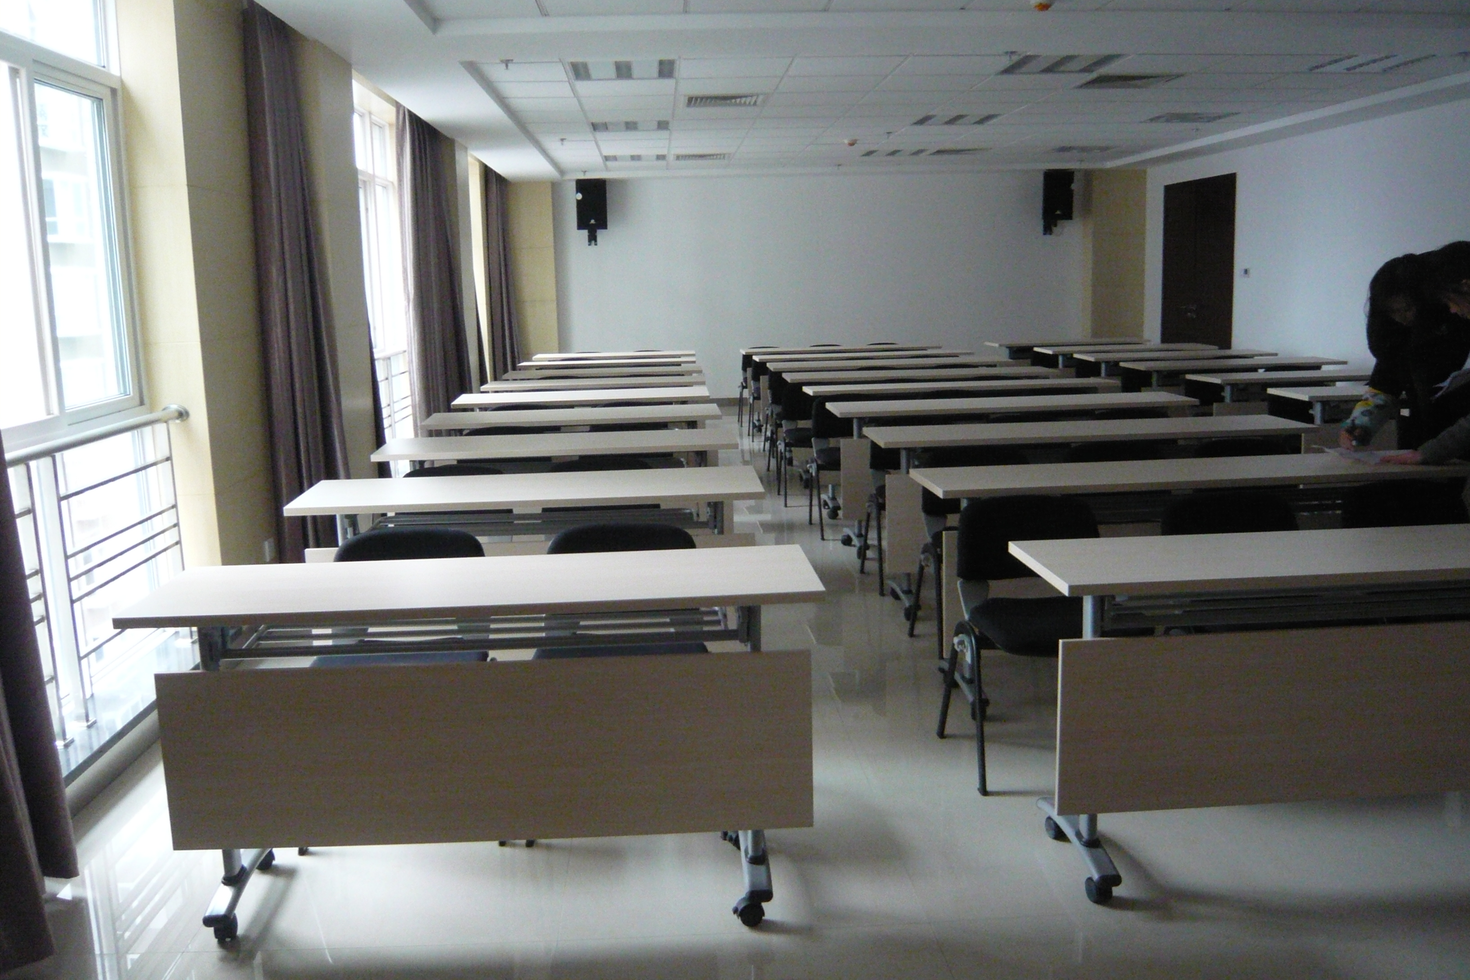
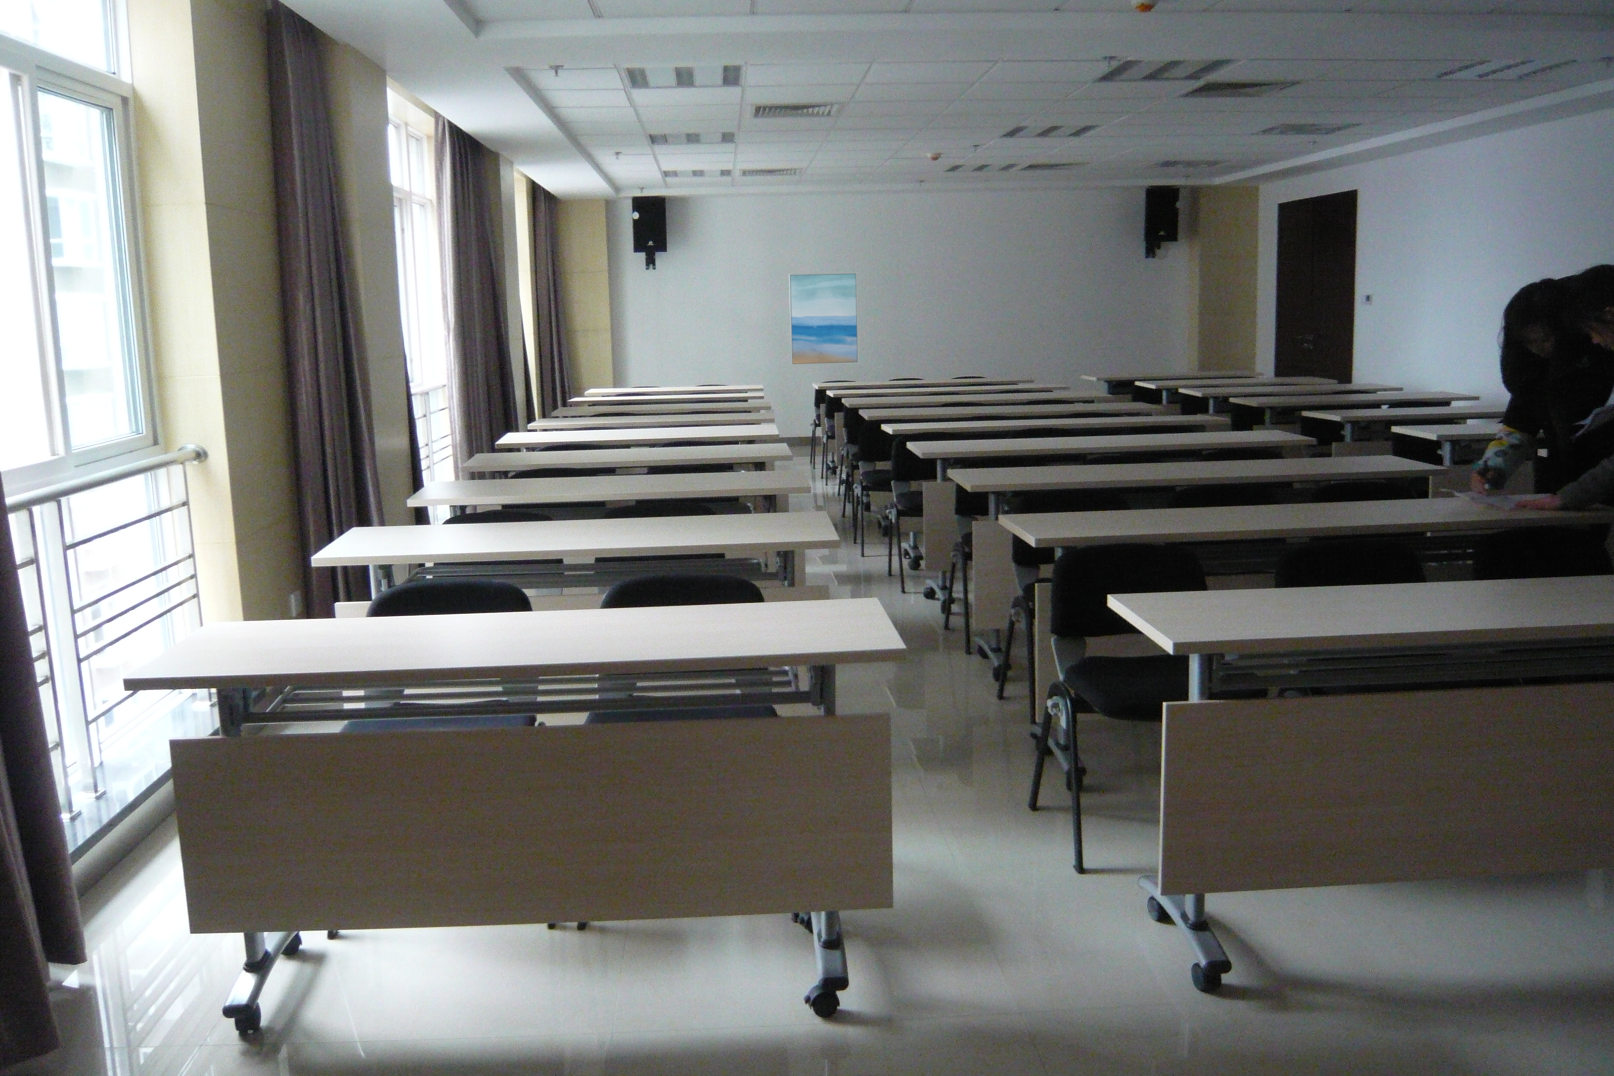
+ wall art (824, 319)
